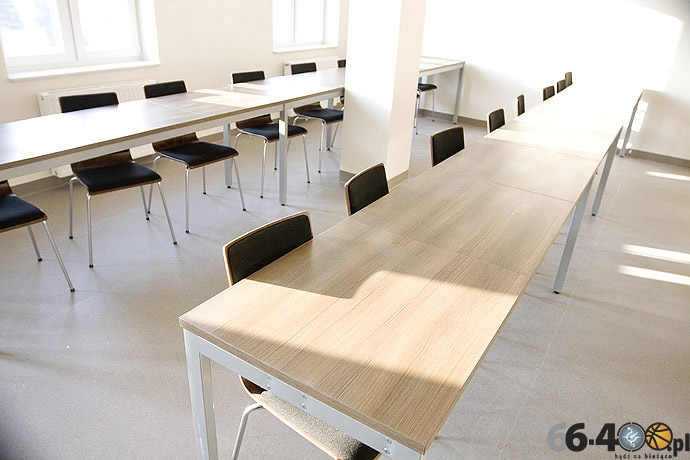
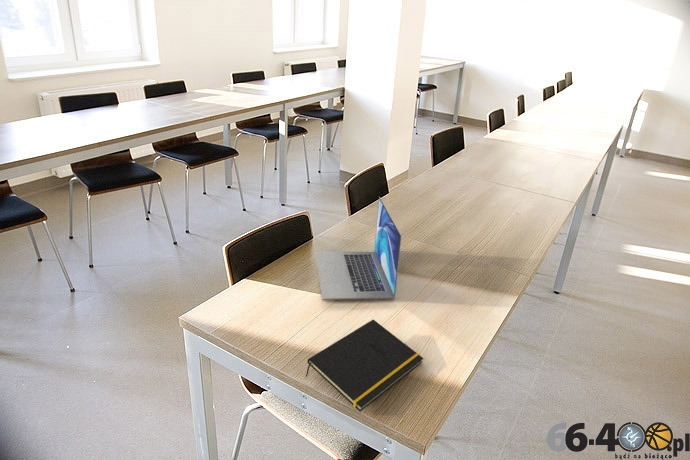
+ laptop (349, 251)
+ notepad (367, 360)
